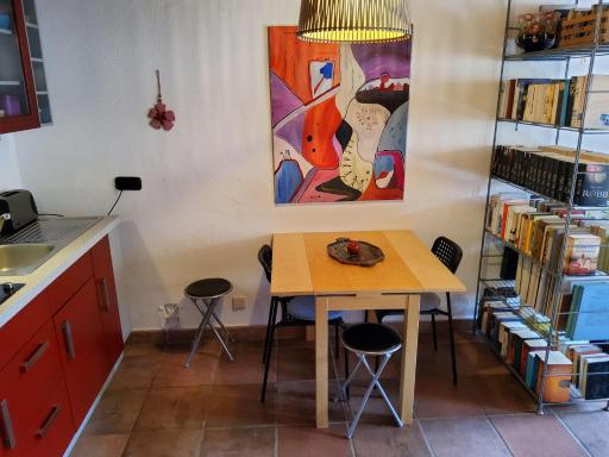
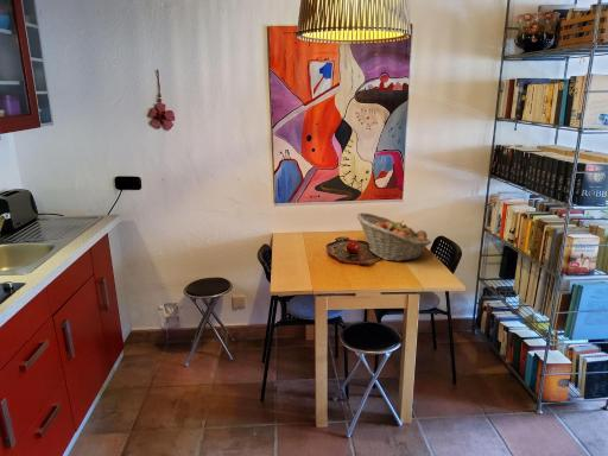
+ fruit basket (392, 234)
